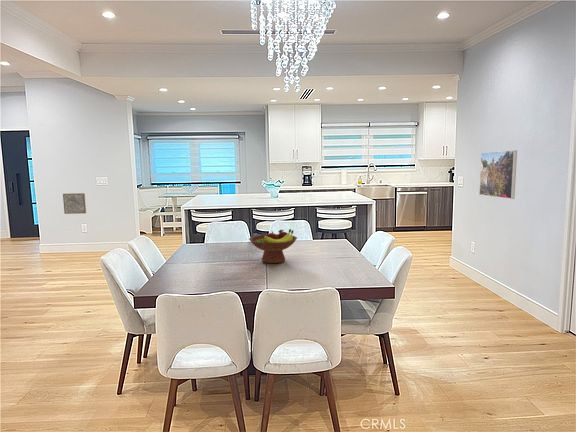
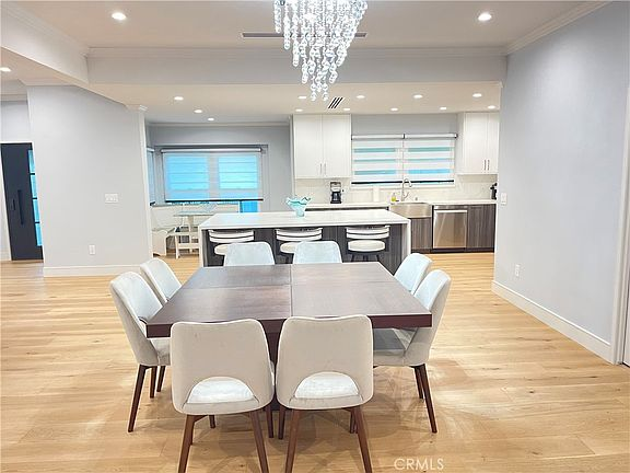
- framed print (496, 174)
- fruit bowl (273, 245)
- wall art (74, 203)
